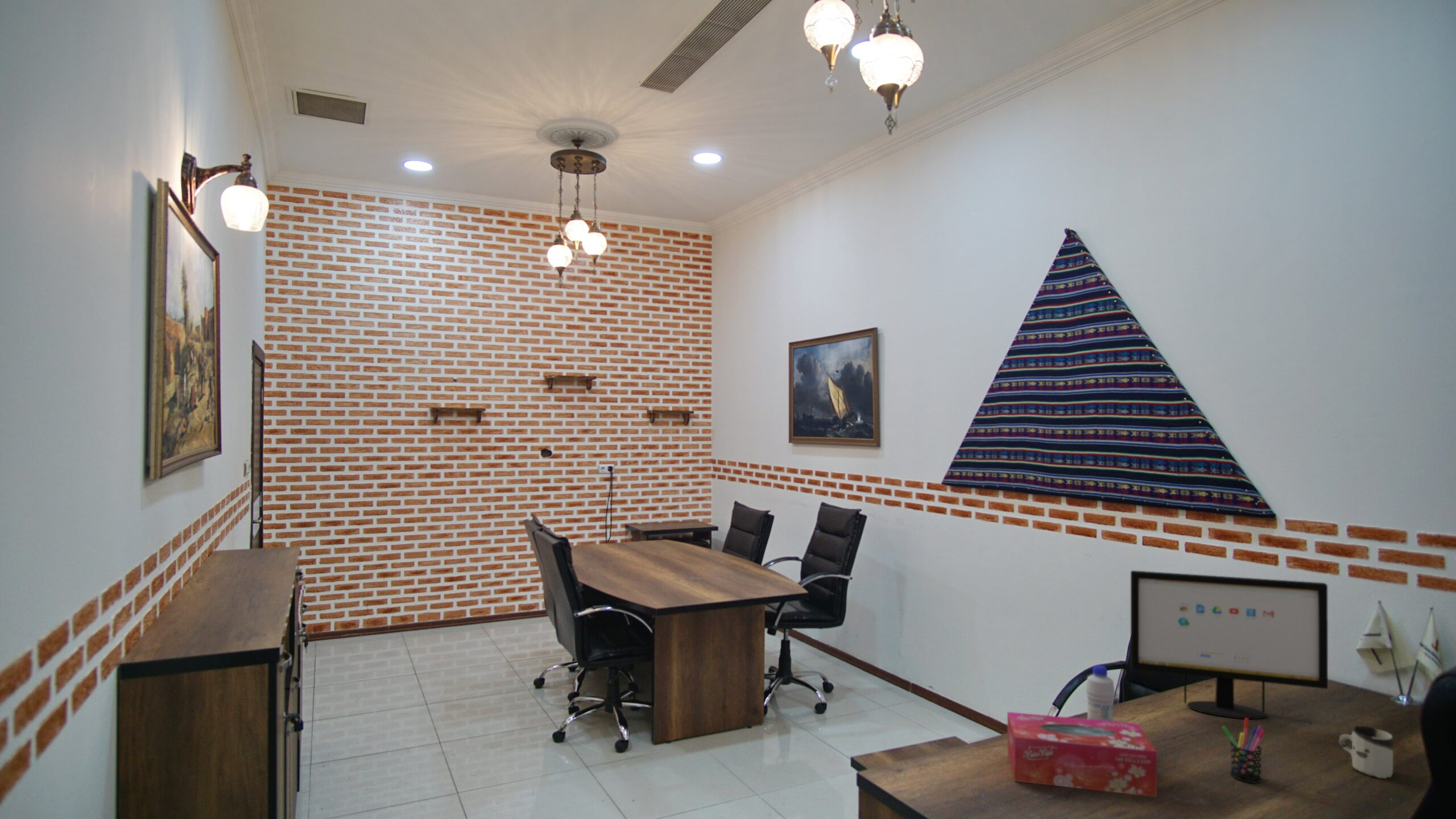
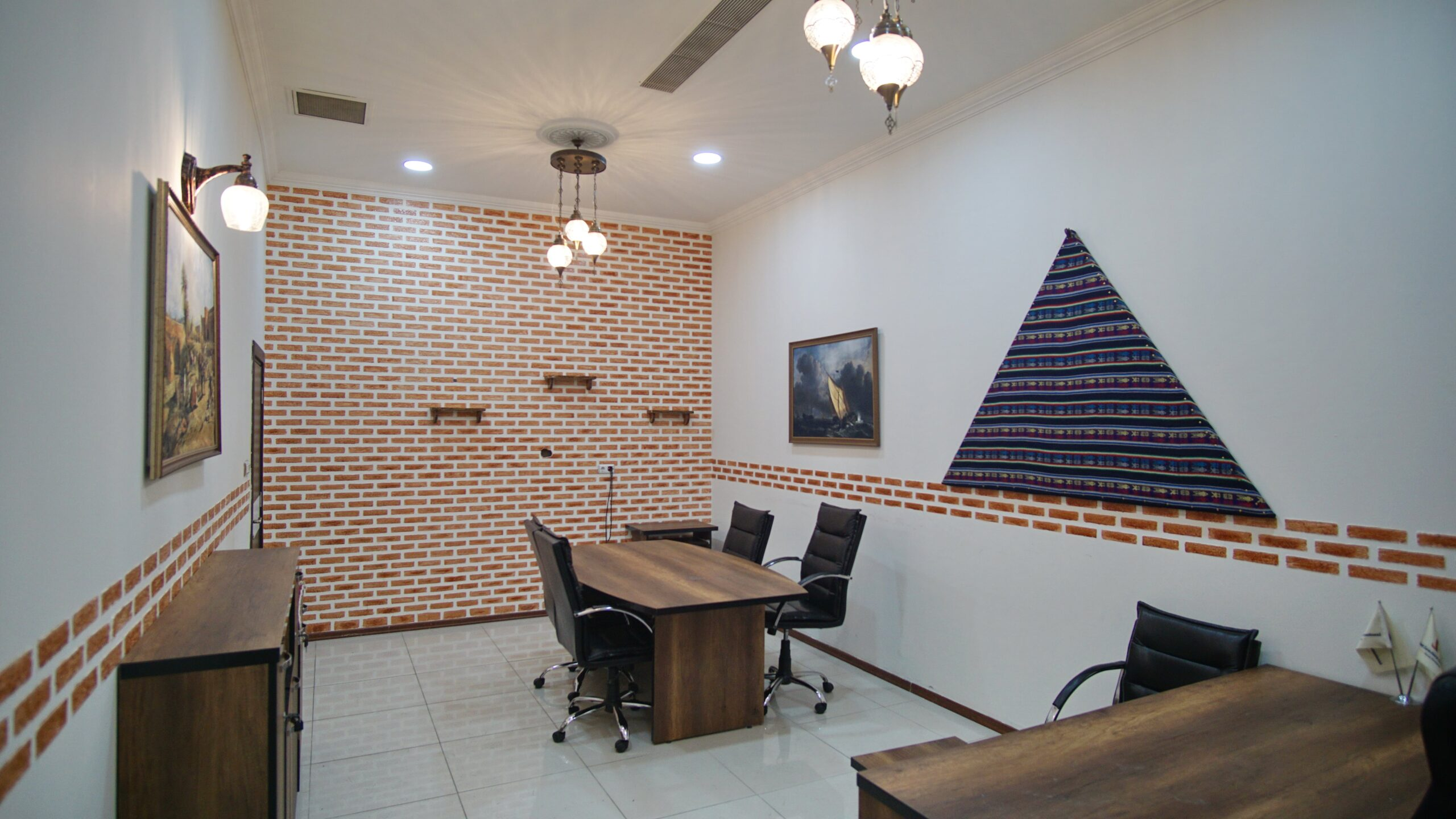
- cup (1365, 750)
- bottle (1100, 705)
- pen holder (1242, 748)
- computer monitor (1225, 644)
- tissue box (1077, 751)
